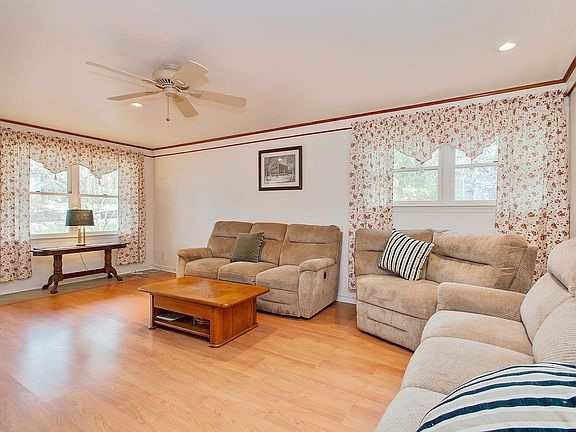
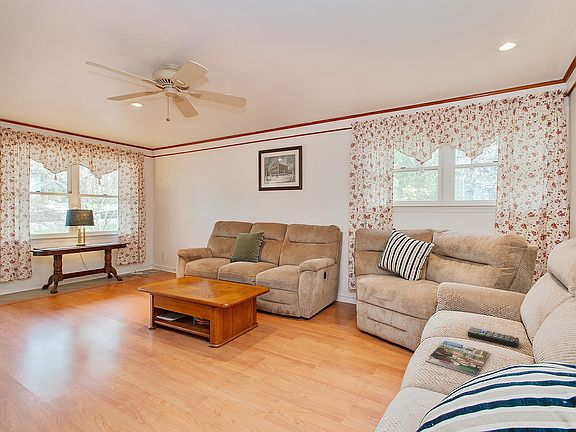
+ remote control (492, 336)
+ magazine (458, 356)
